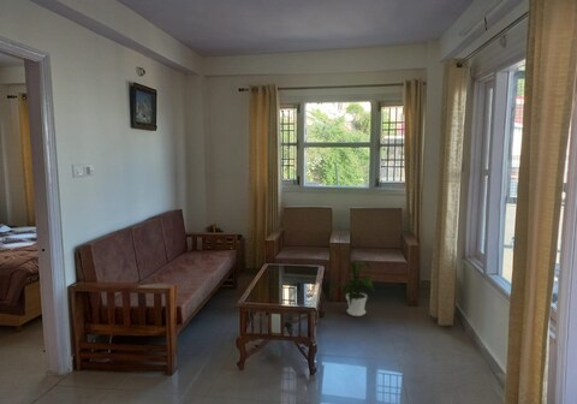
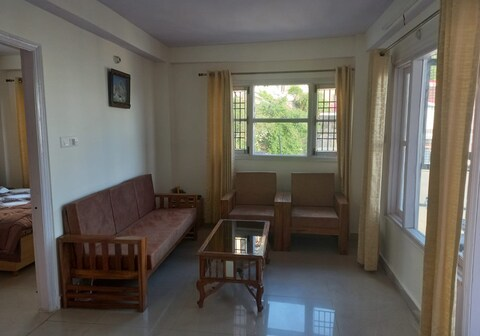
- house plant (356, 286)
